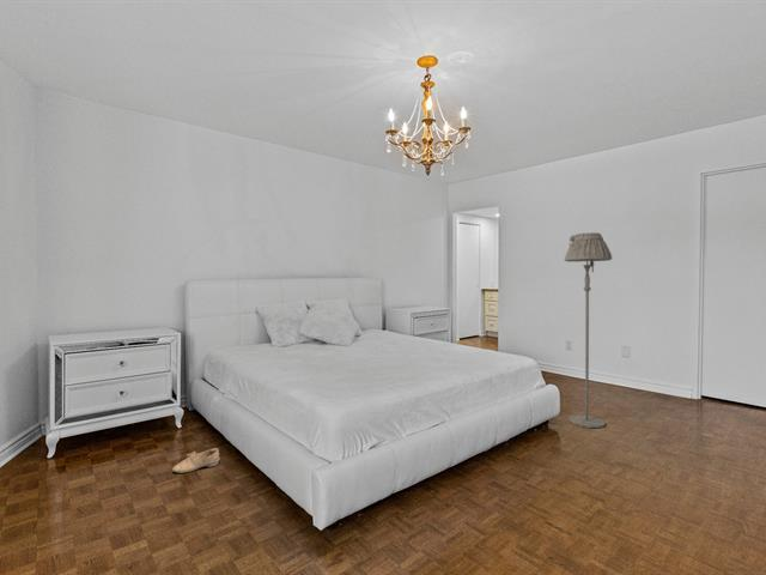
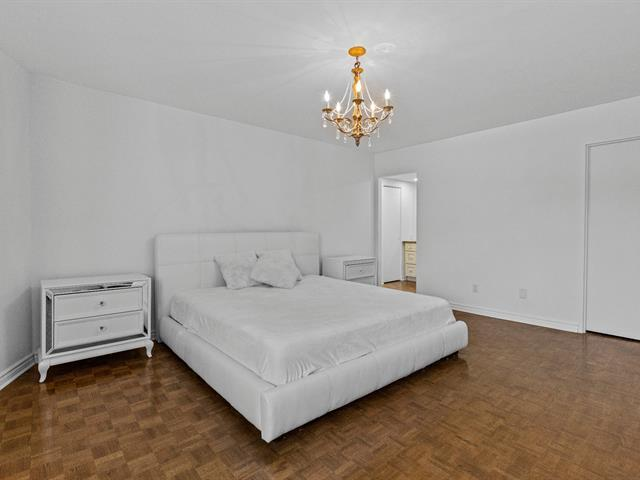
- shoe (196, 459)
- floor lamp (586, 328)
